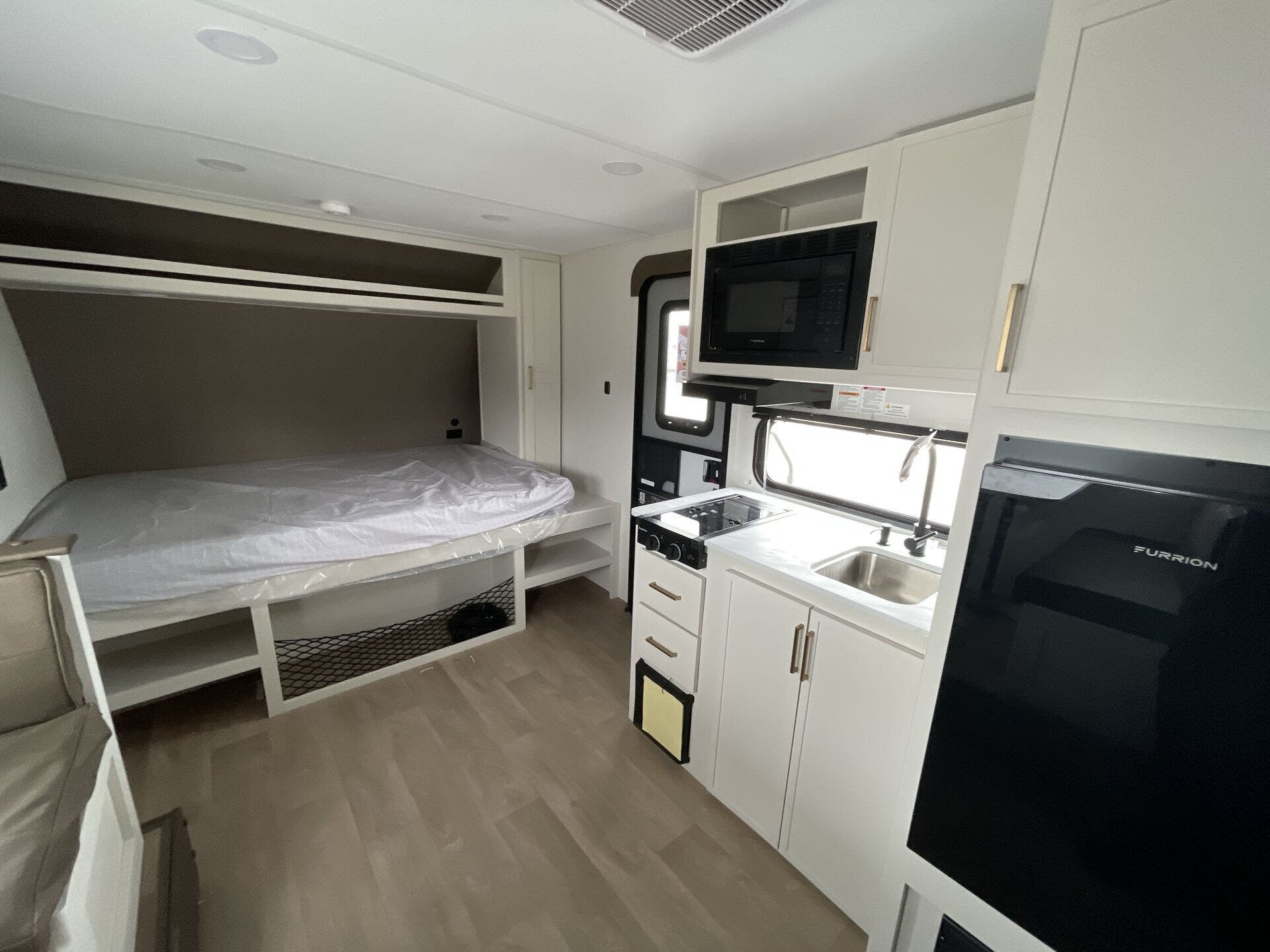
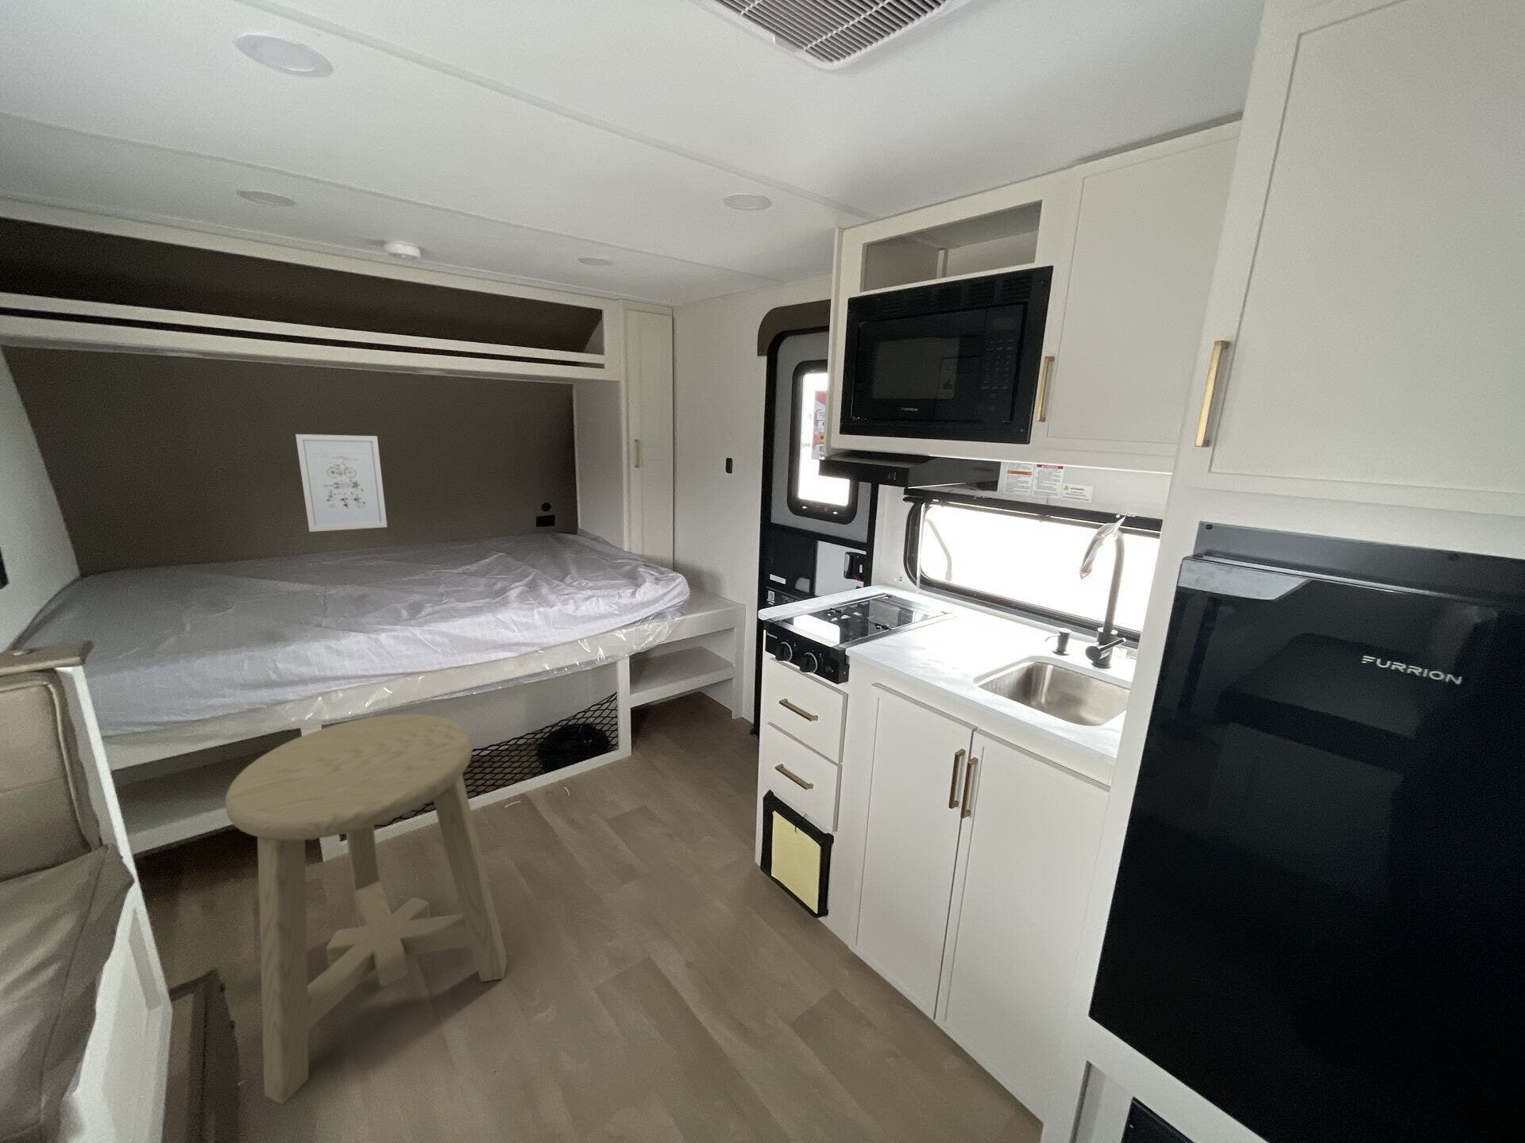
+ stool (373, 874)
+ wall art (343, 483)
